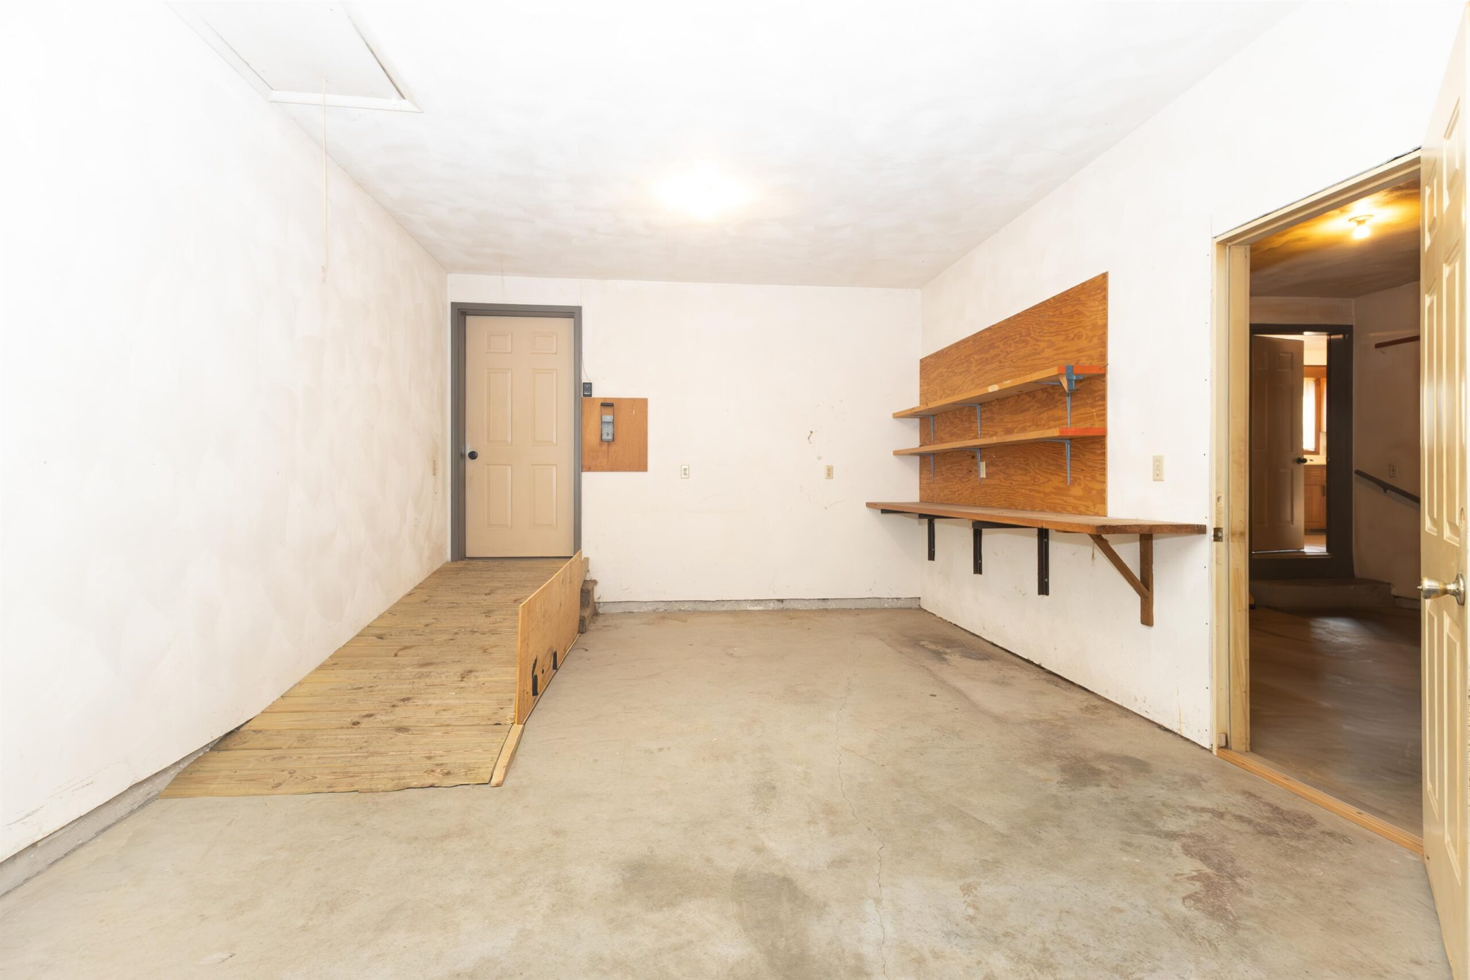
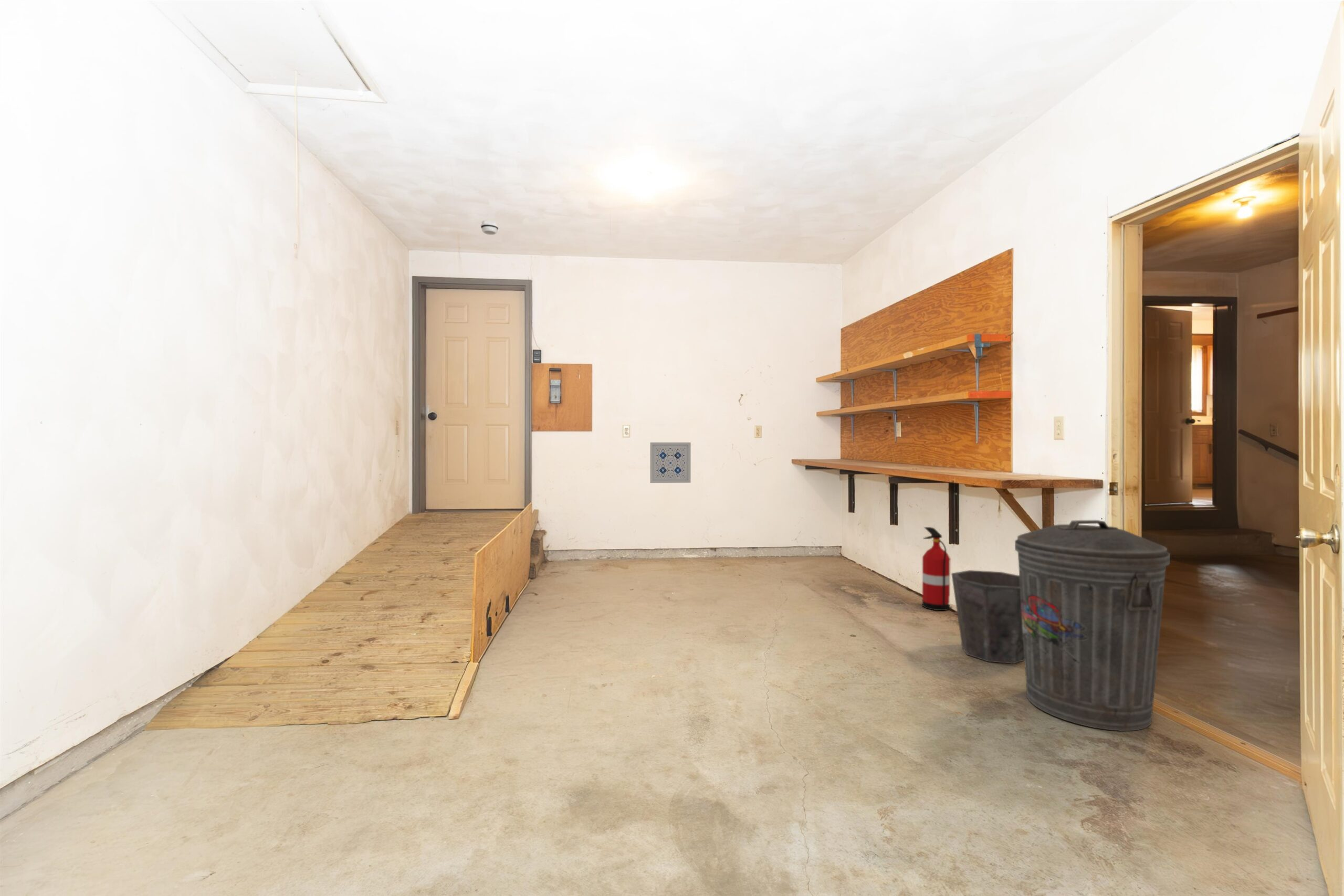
+ trash can (1087, 614)
+ smoke detector (489, 227)
+ fire extinguisher (936, 568)
+ wall art (670, 462)
+ waste bin (993, 616)
